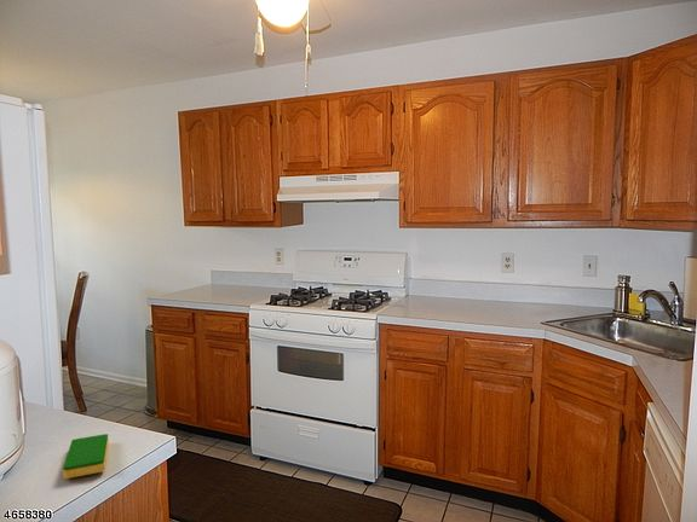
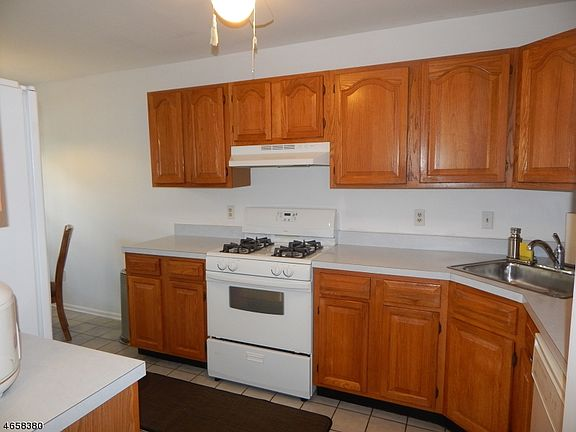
- dish sponge (87, 454)
